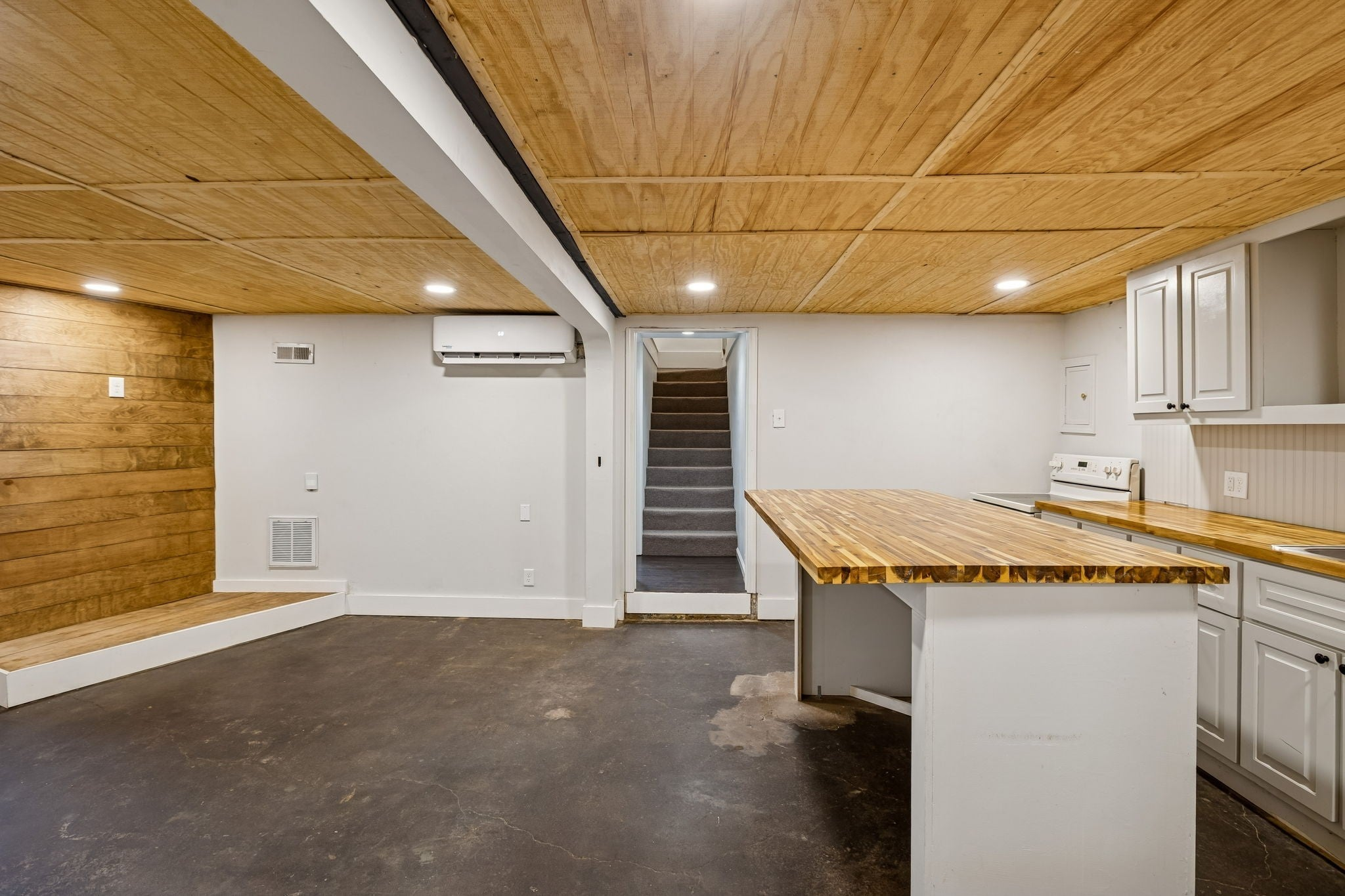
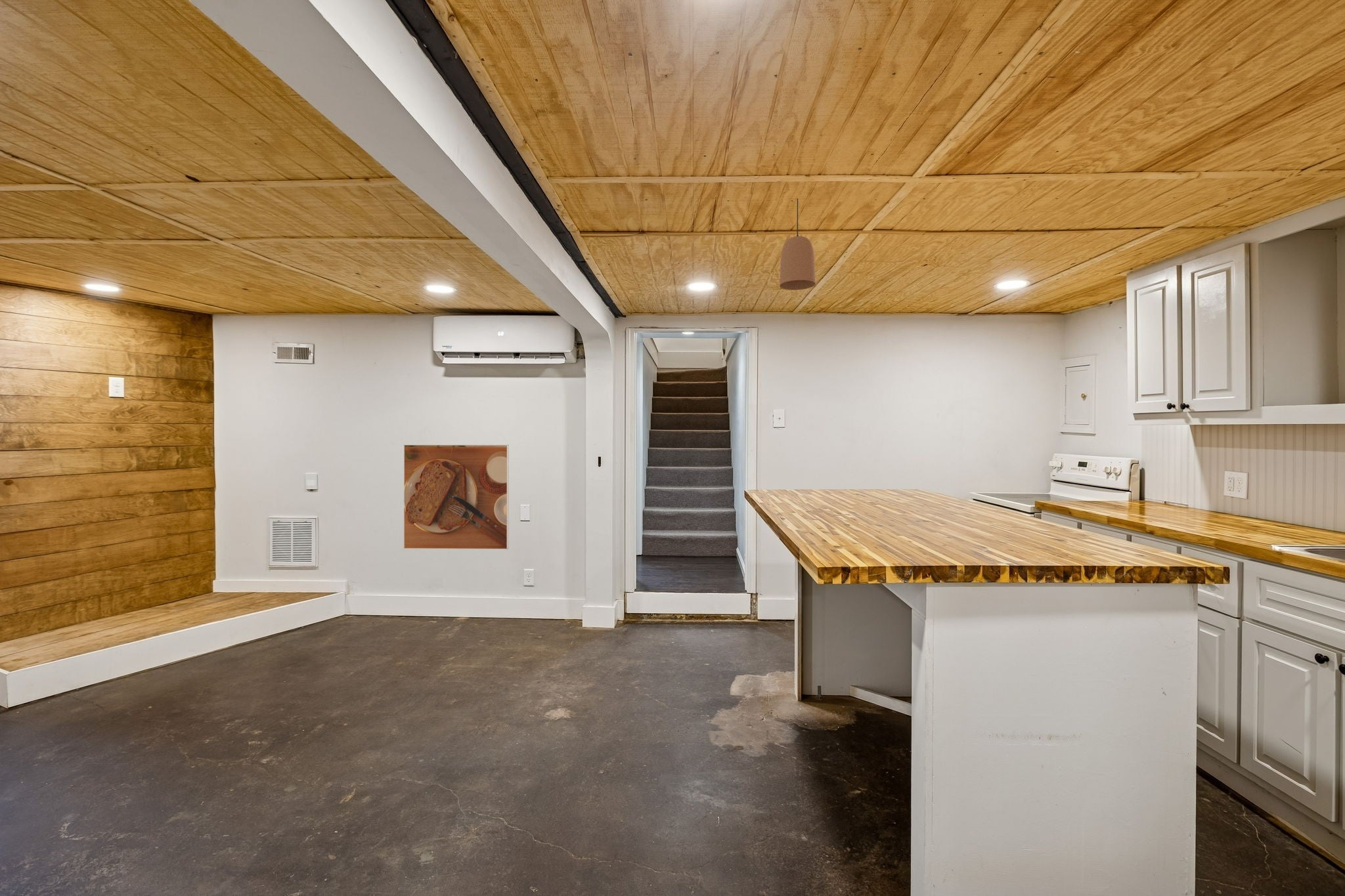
+ pendant light (797, 242)
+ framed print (456, 496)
